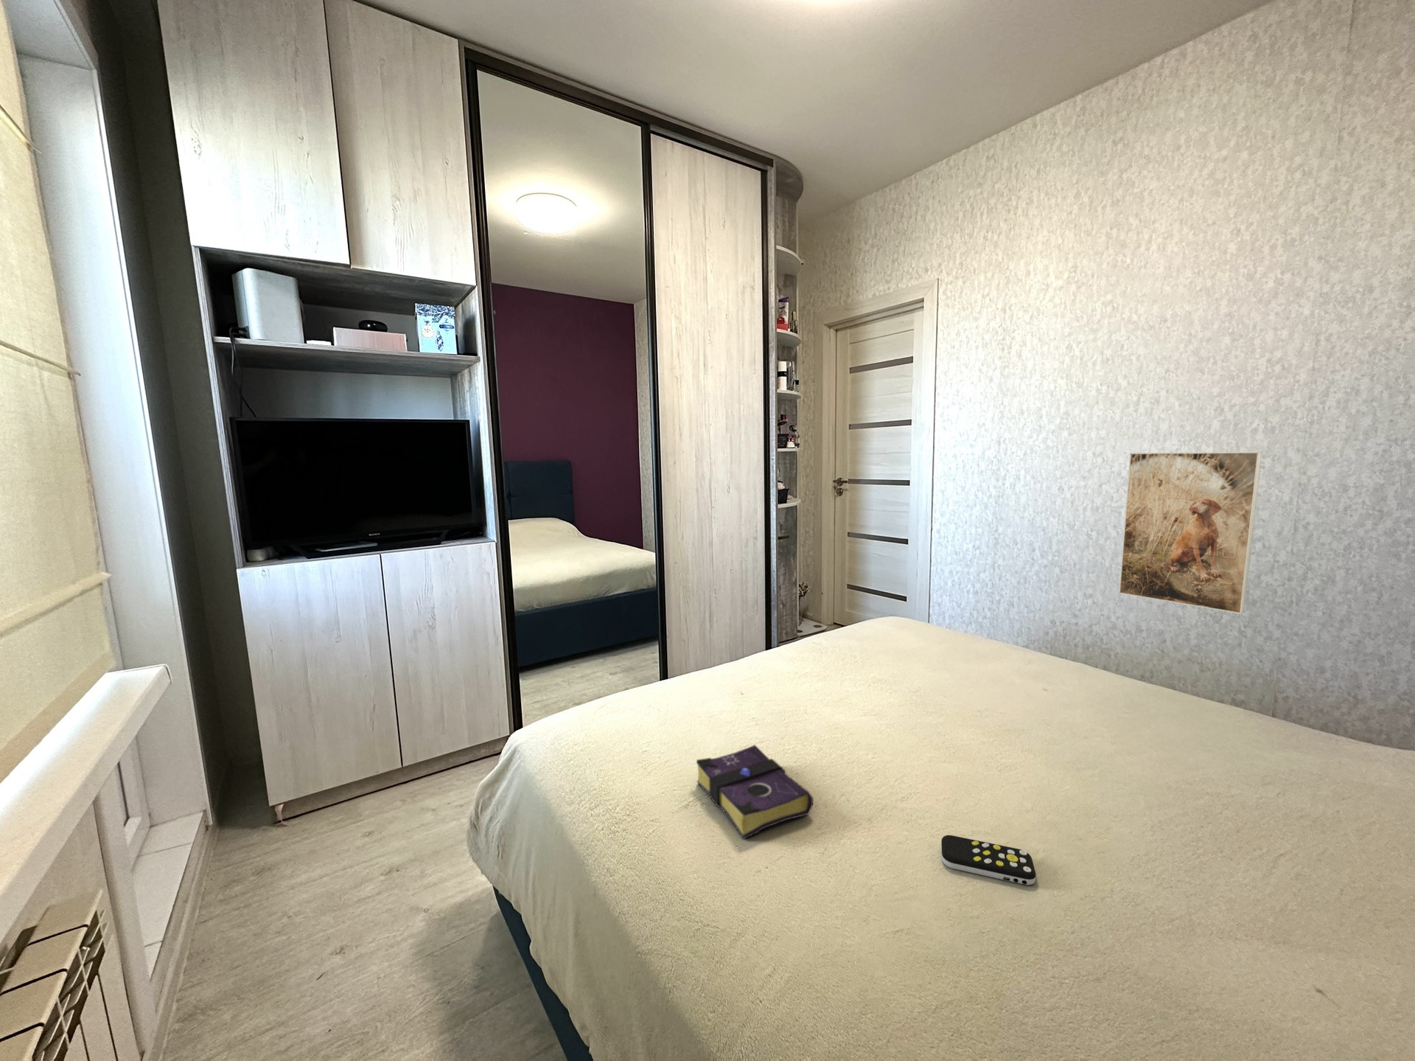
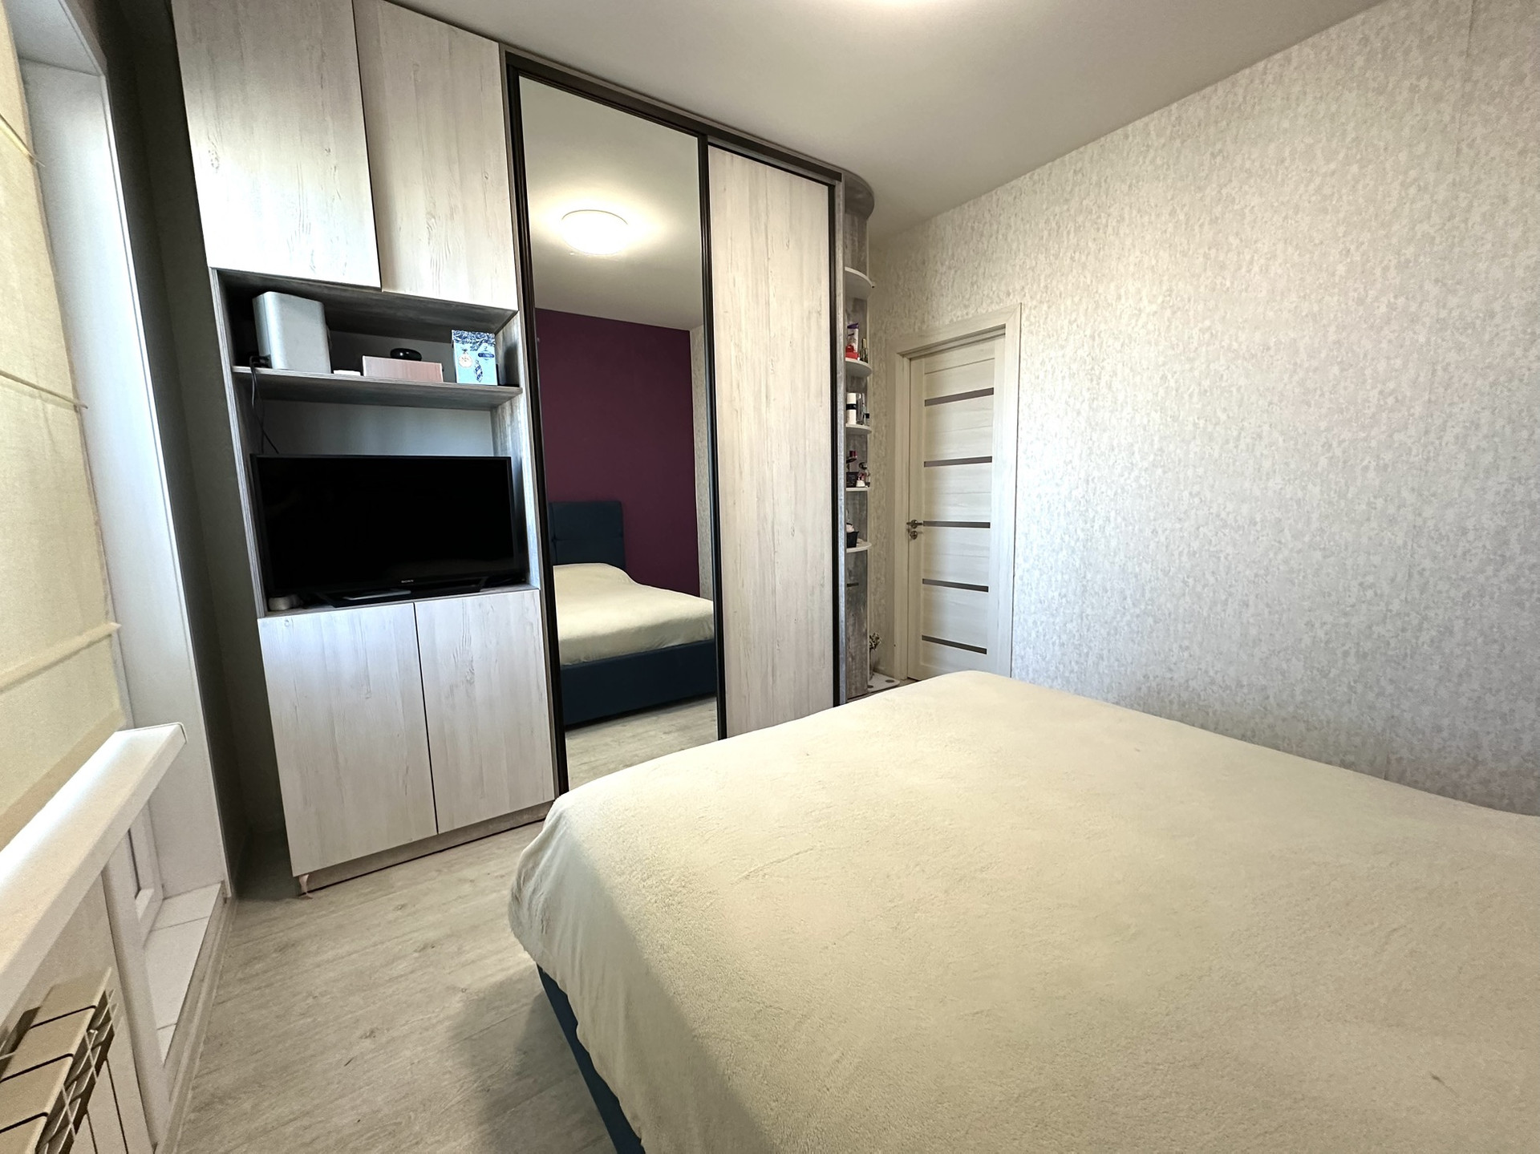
- book (752, 785)
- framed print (1183, 528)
- remote control (986, 858)
